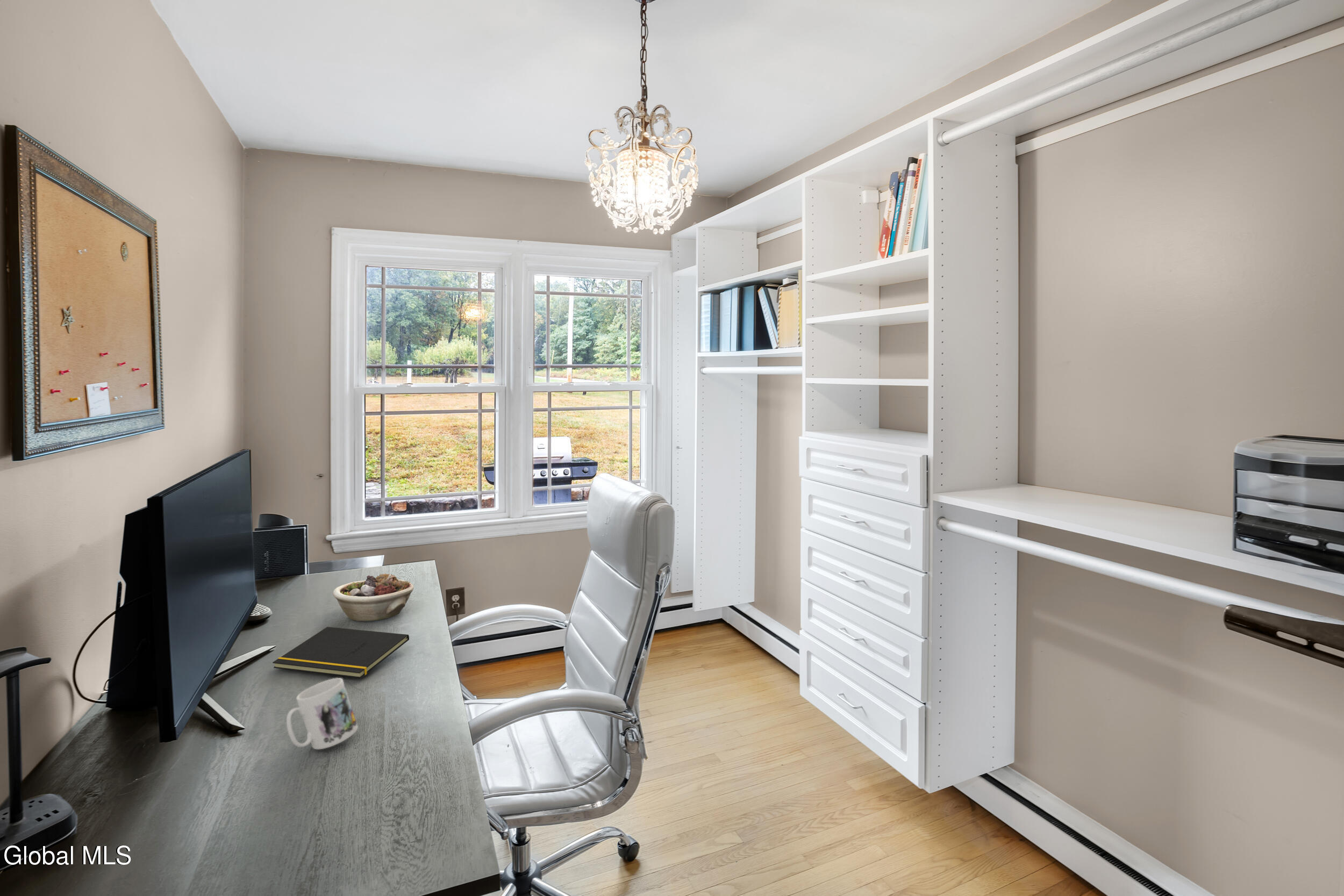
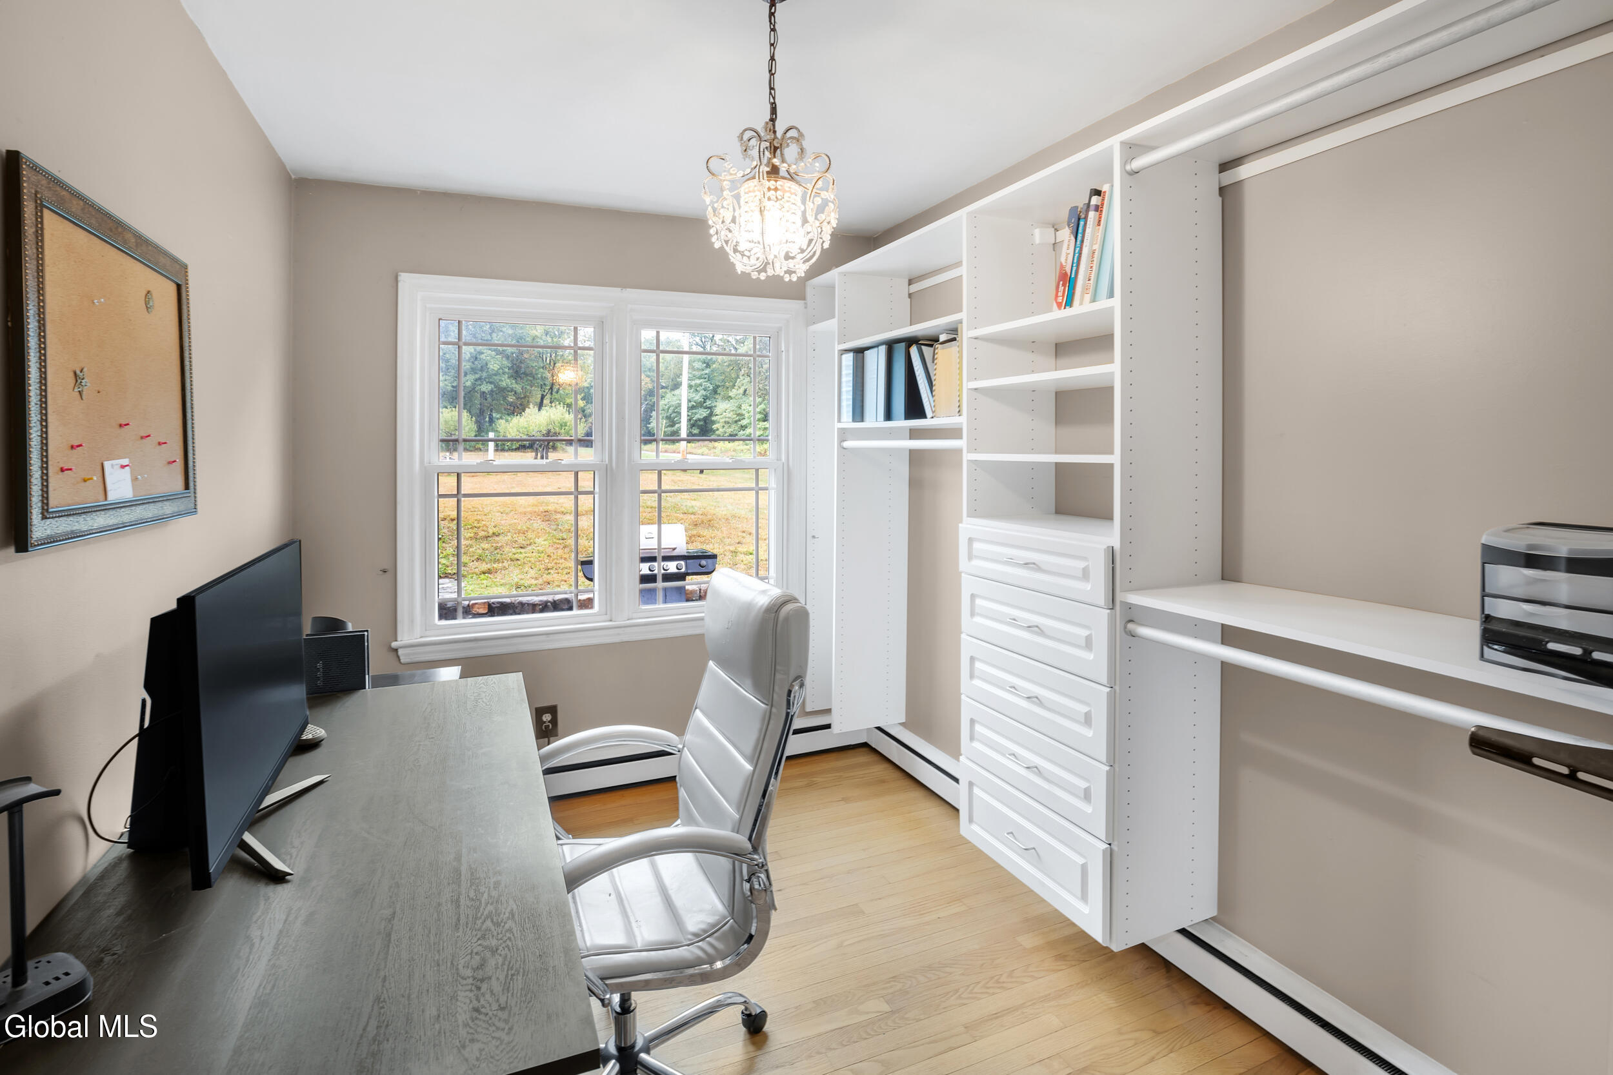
- succulent planter (374, 596)
- notepad (343, 650)
- mug (323, 716)
